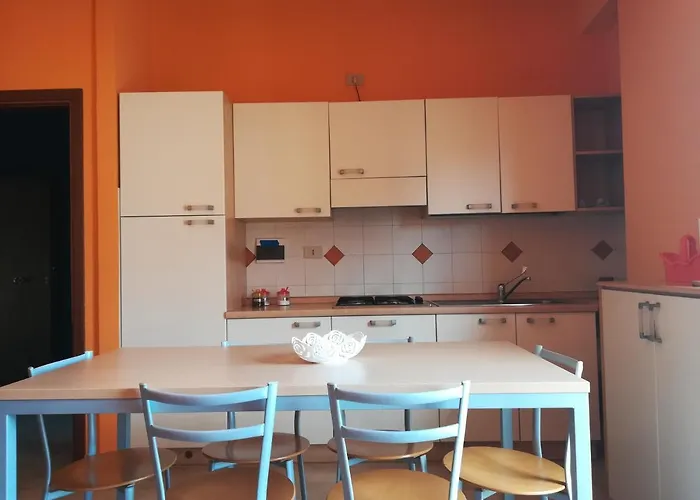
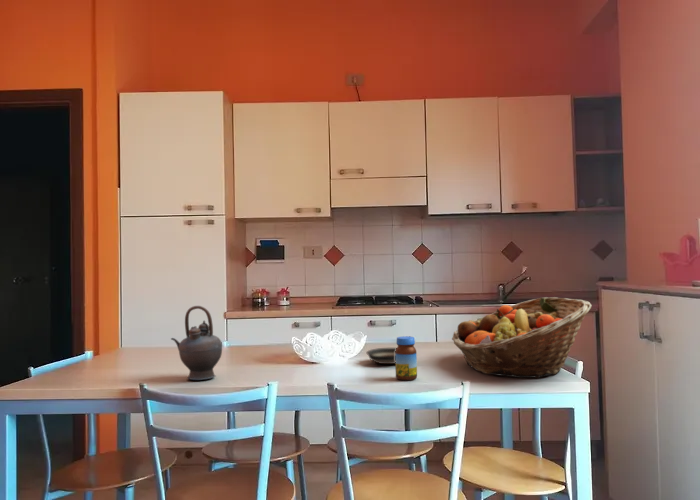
+ jar (406, 357)
+ fruit basket (518, 333)
+ saucer (388, 356)
+ teapot (195, 341)
